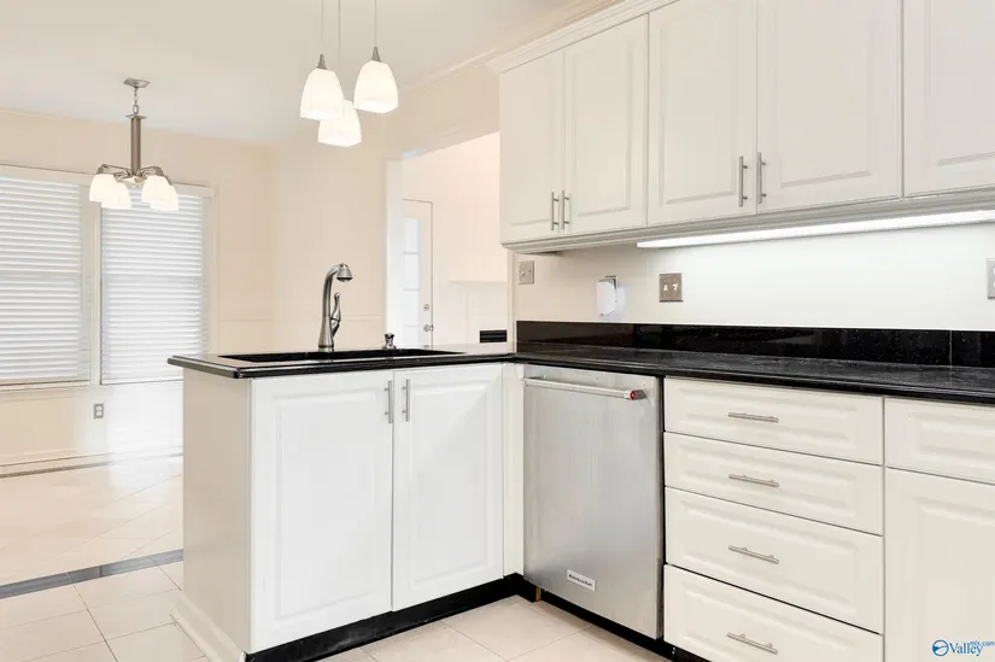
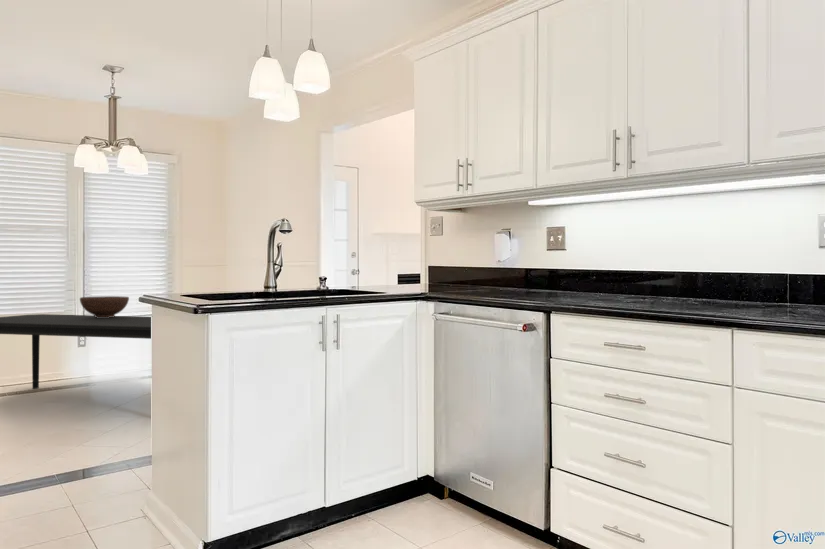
+ dining table (92, 336)
+ fruit bowl (104, 307)
